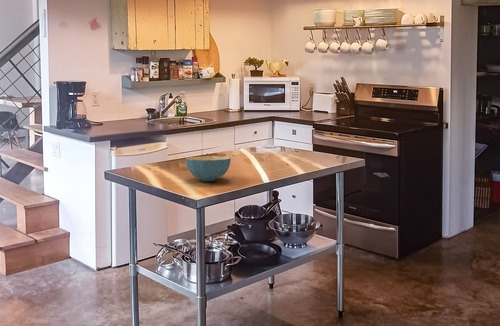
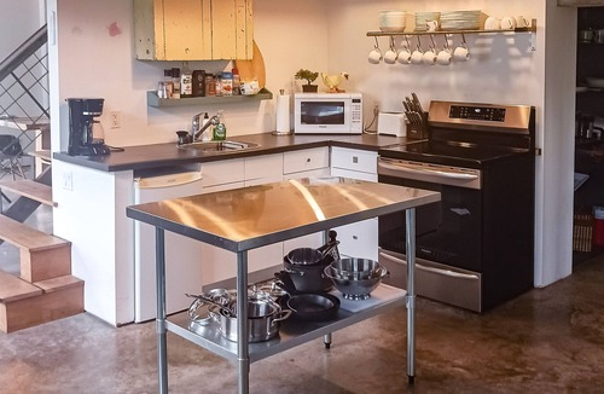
- cereal bowl (208, 169)
